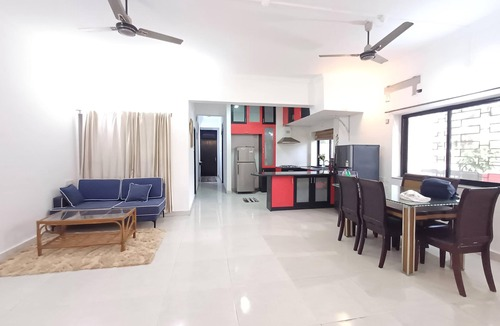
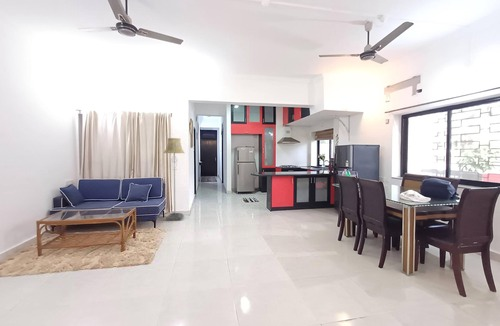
+ floor lamp (174, 178)
